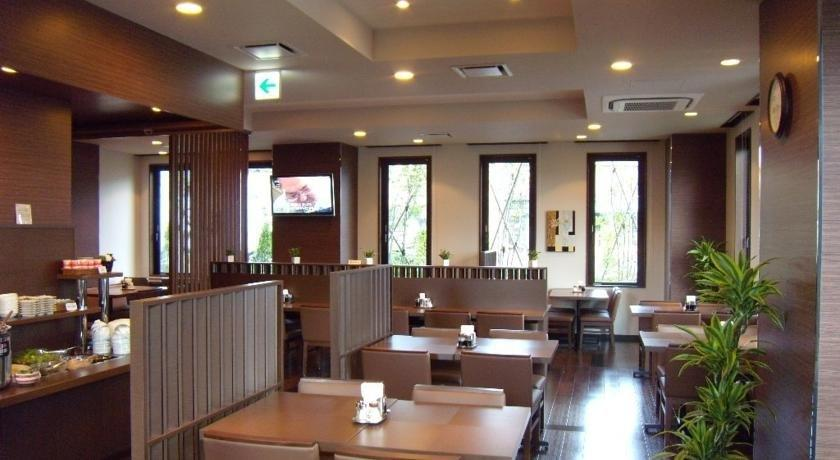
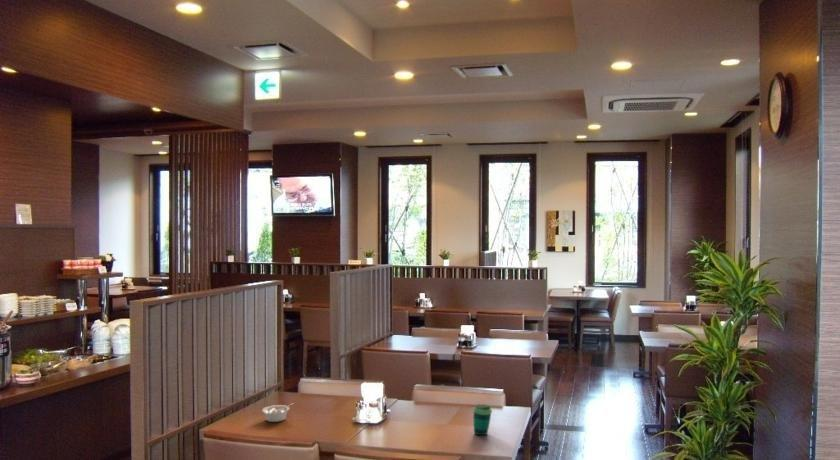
+ legume (276, 412)
+ cup (482, 420)
